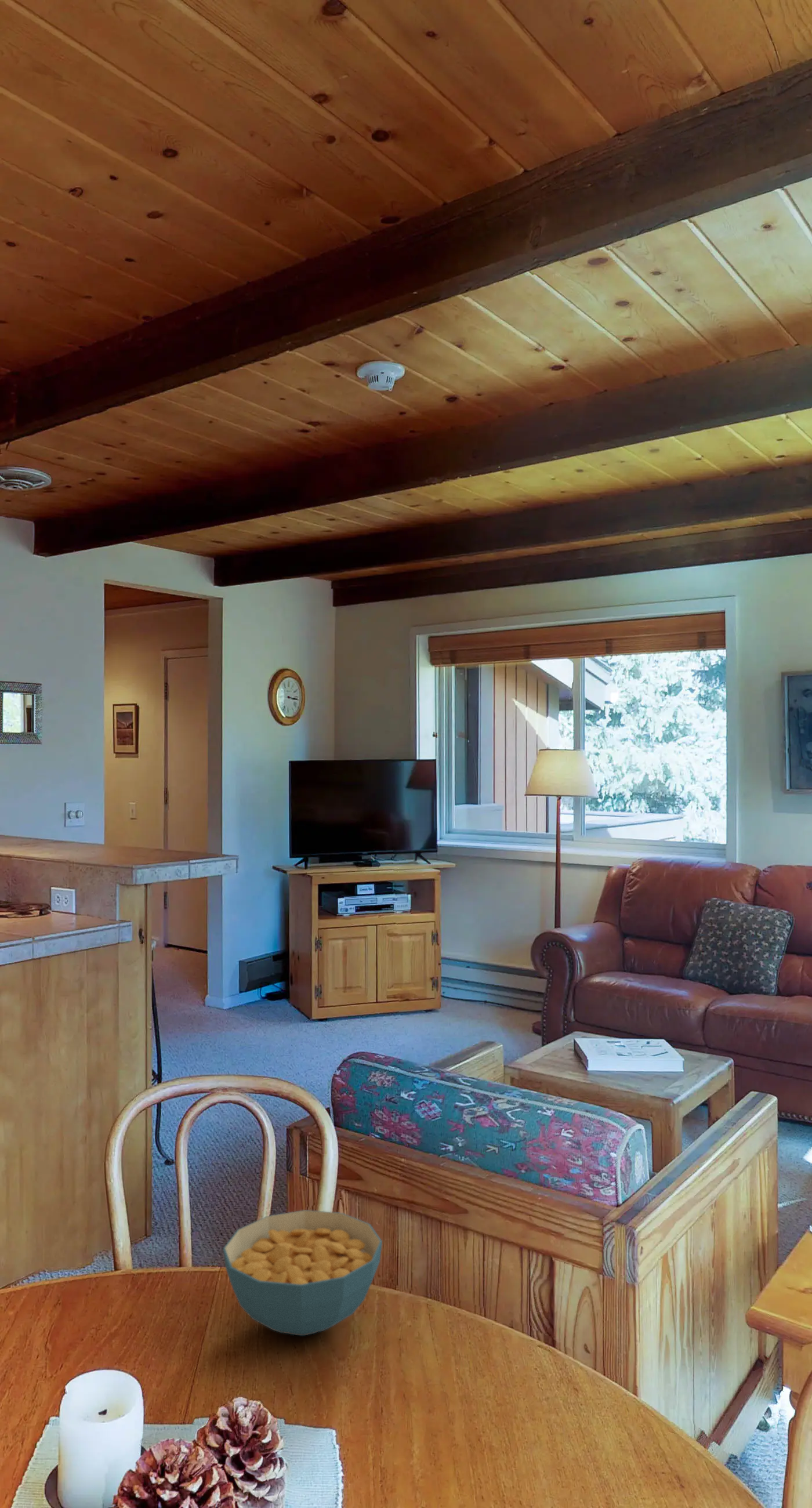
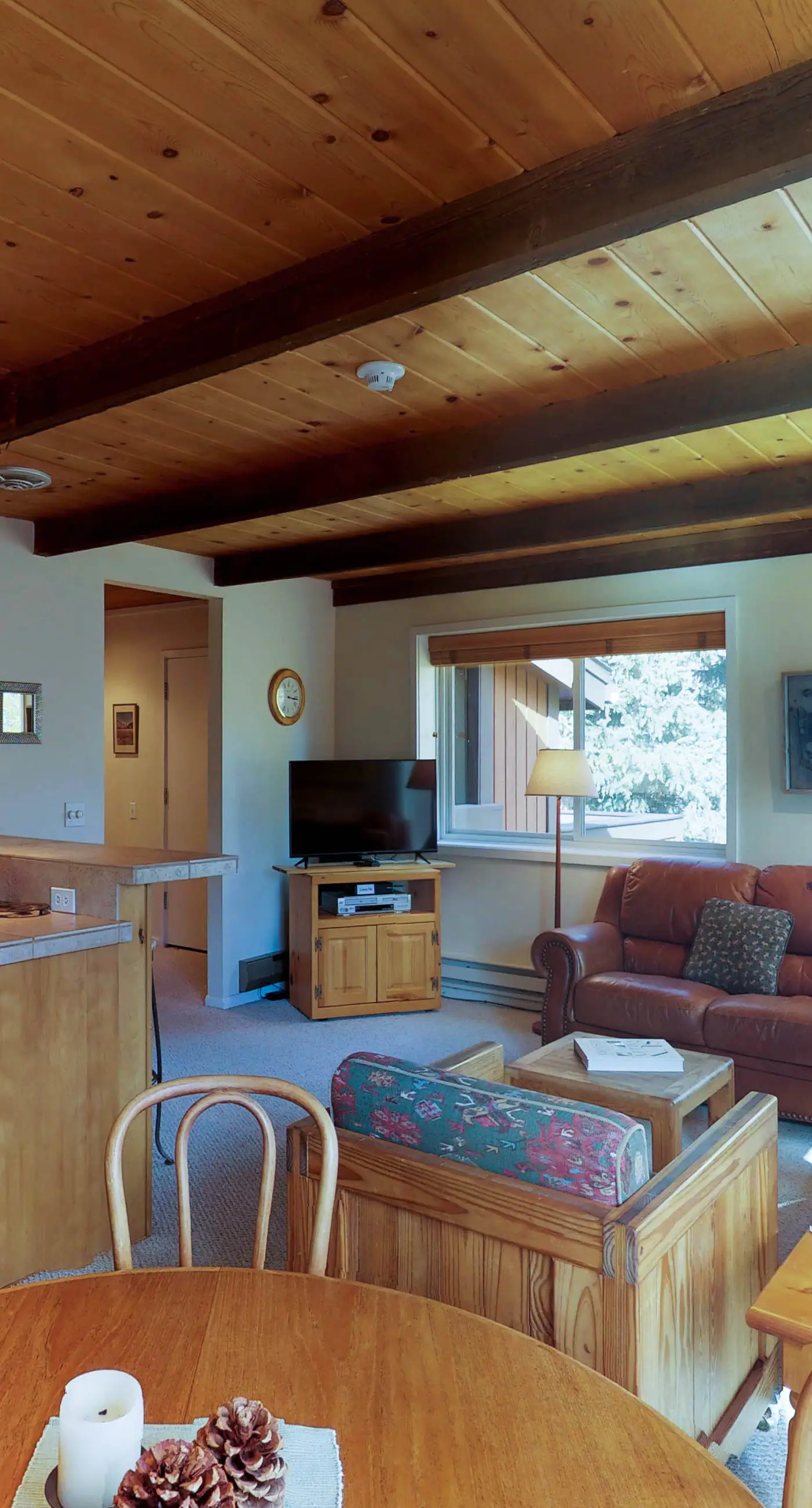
- cereal bowl (303, 1283)
